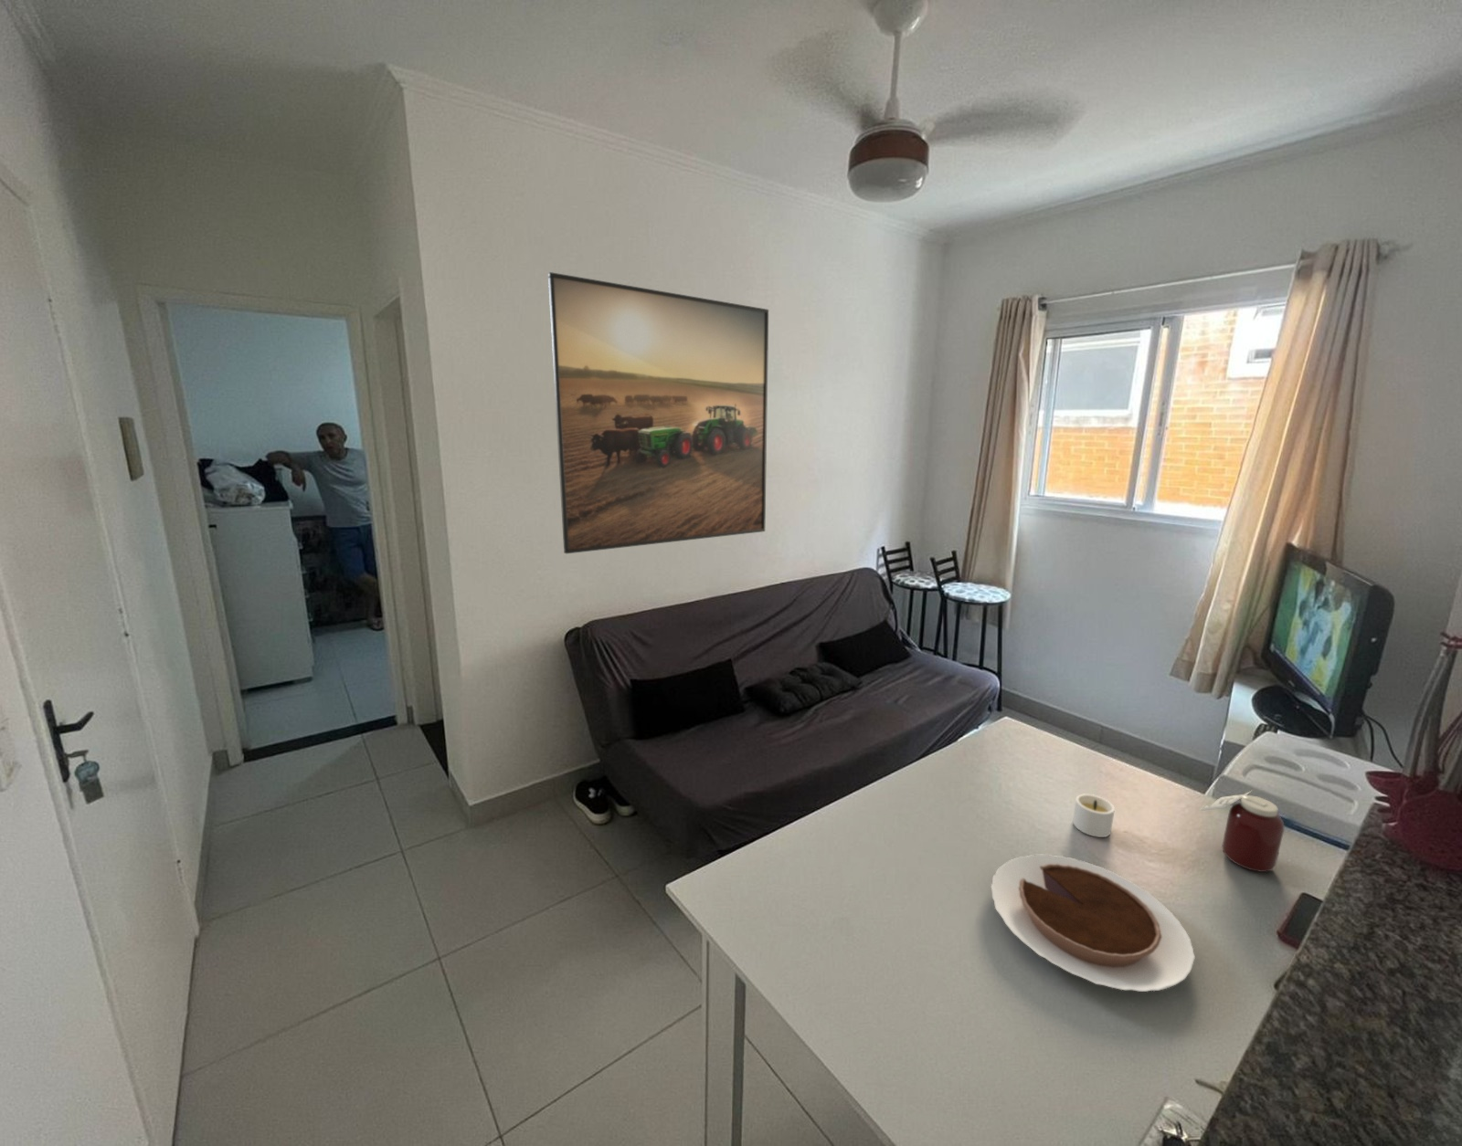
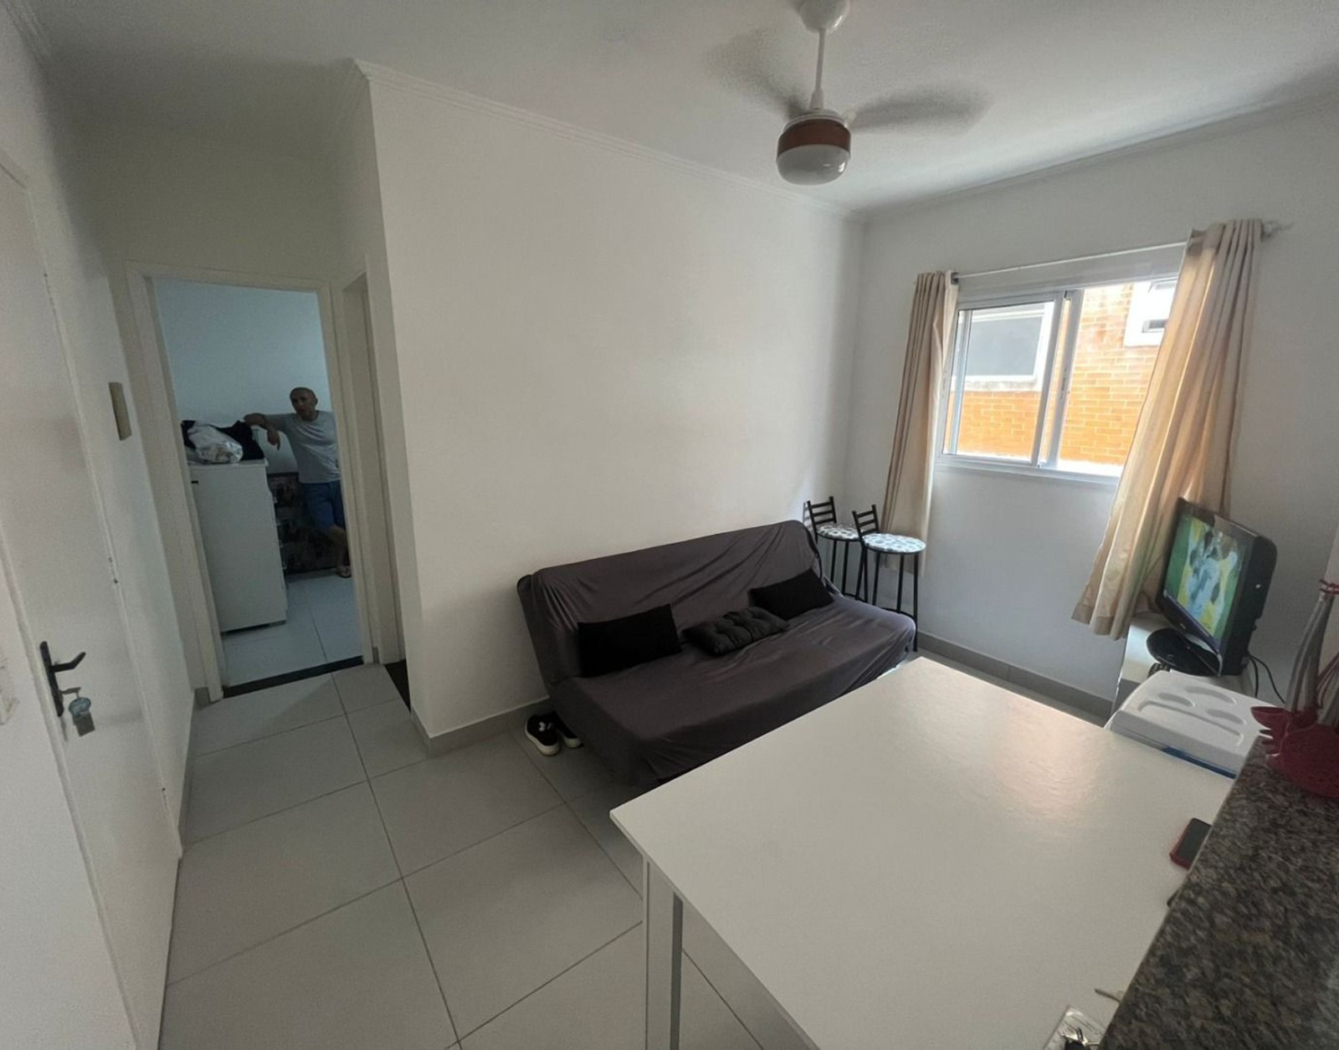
- candle (1085, 809)
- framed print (673, 422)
- chocolate tart (1085, 913)
- jar (1242, 827)
